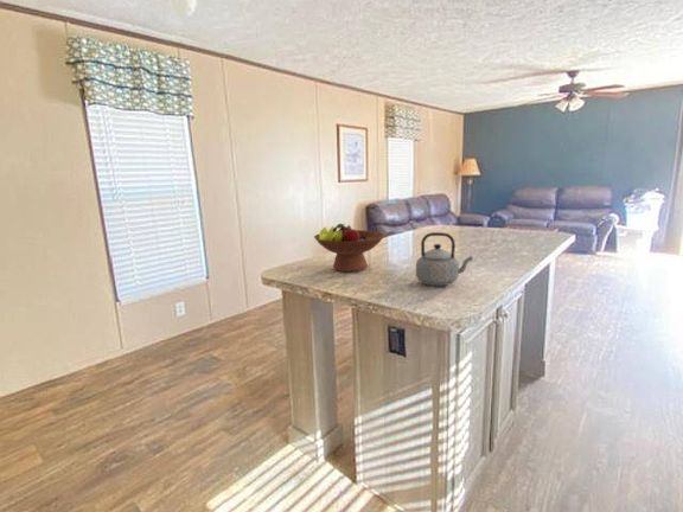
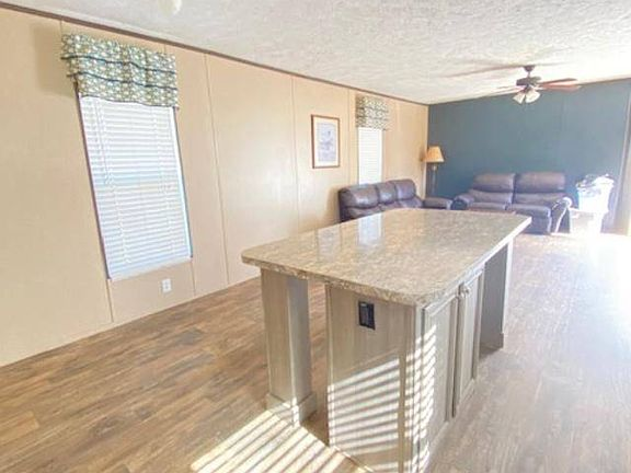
- teapot (442, 257)
- fruit bowl (349, 245)
